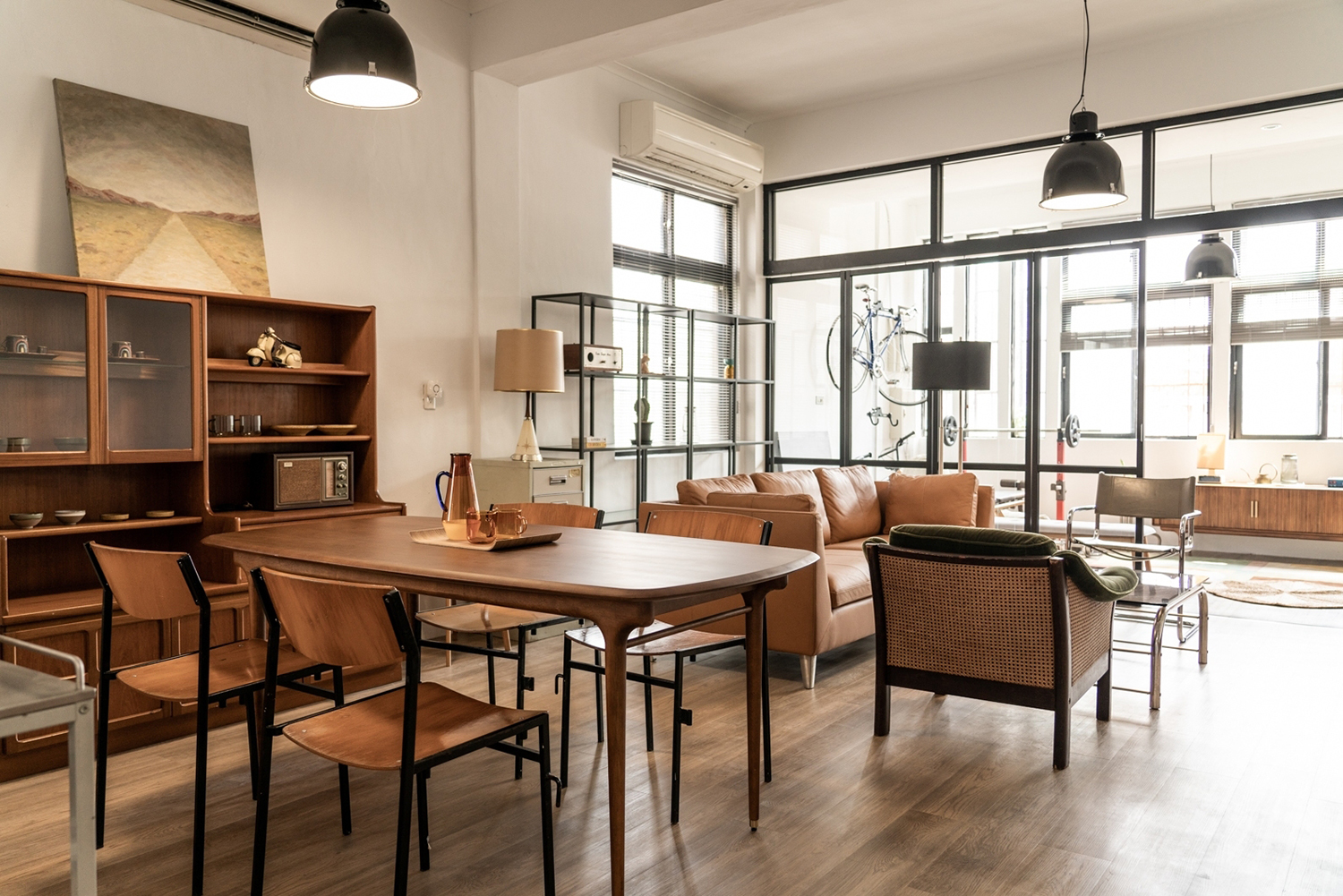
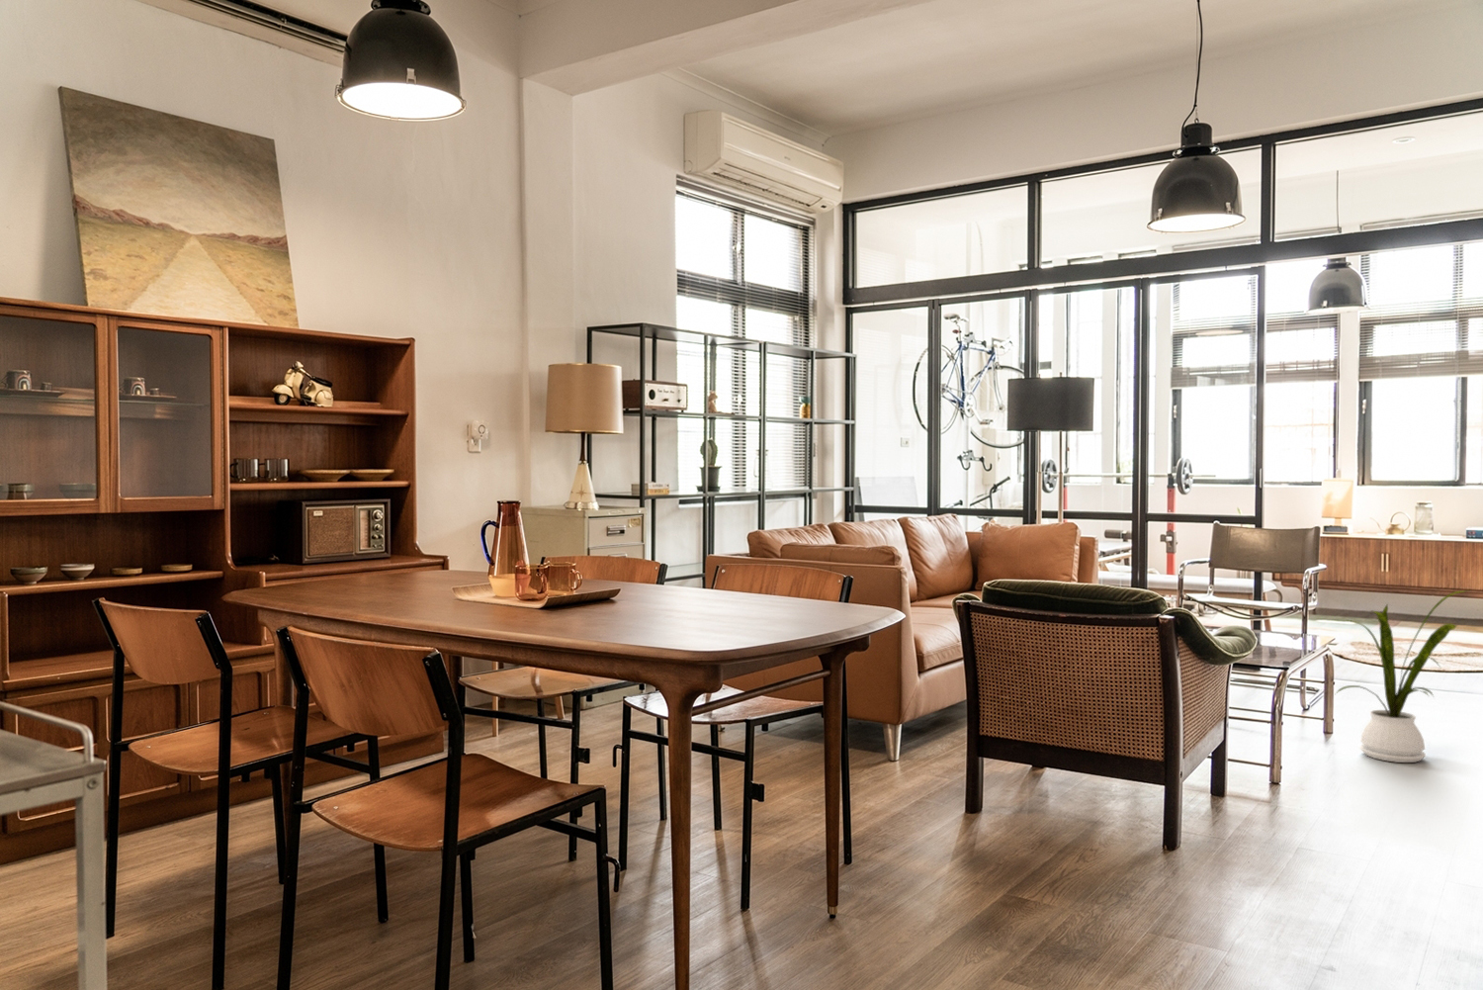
+ house plant (1401, 672)
